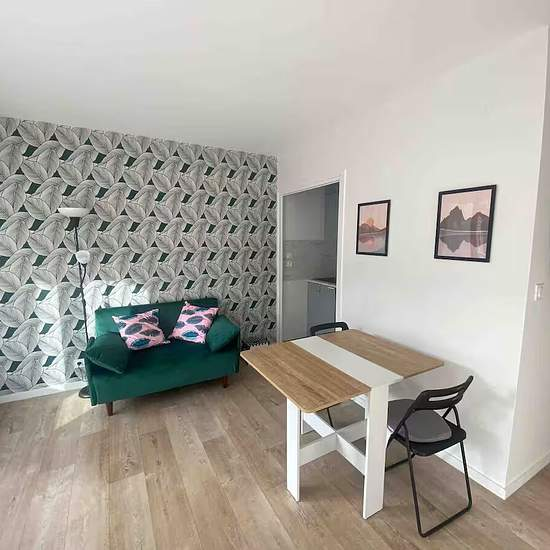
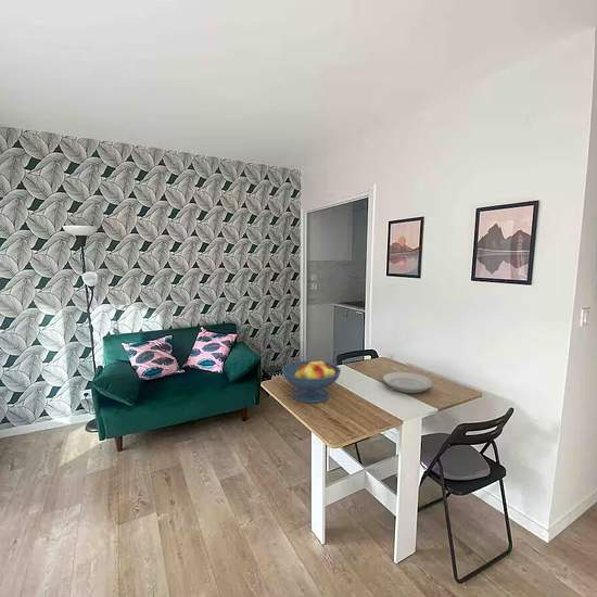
+ plate (406, 383)
+ fruit bowl (310, 377)
